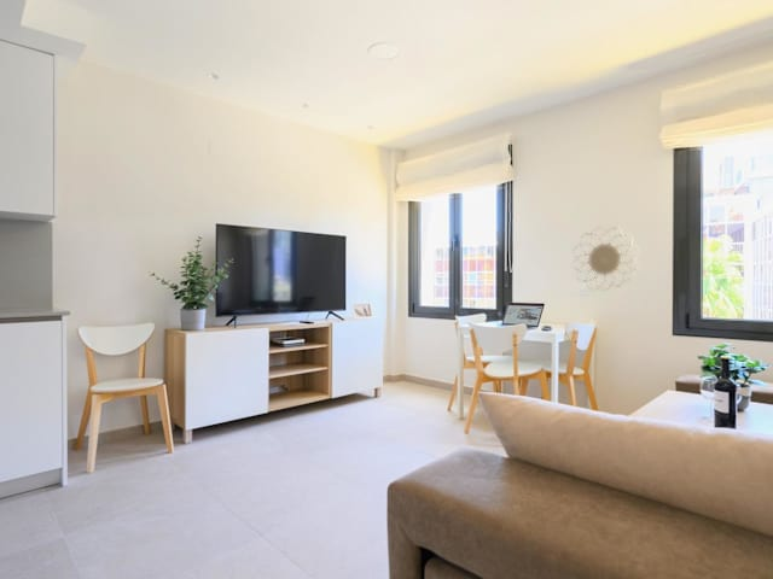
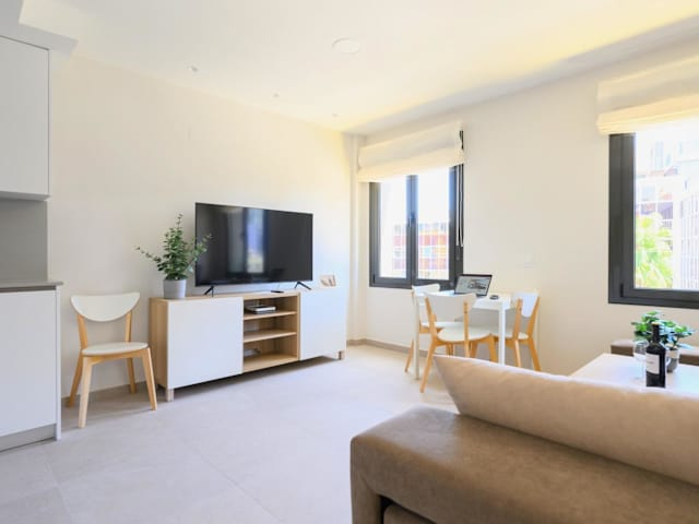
- decorative wall piece (604, 258)
